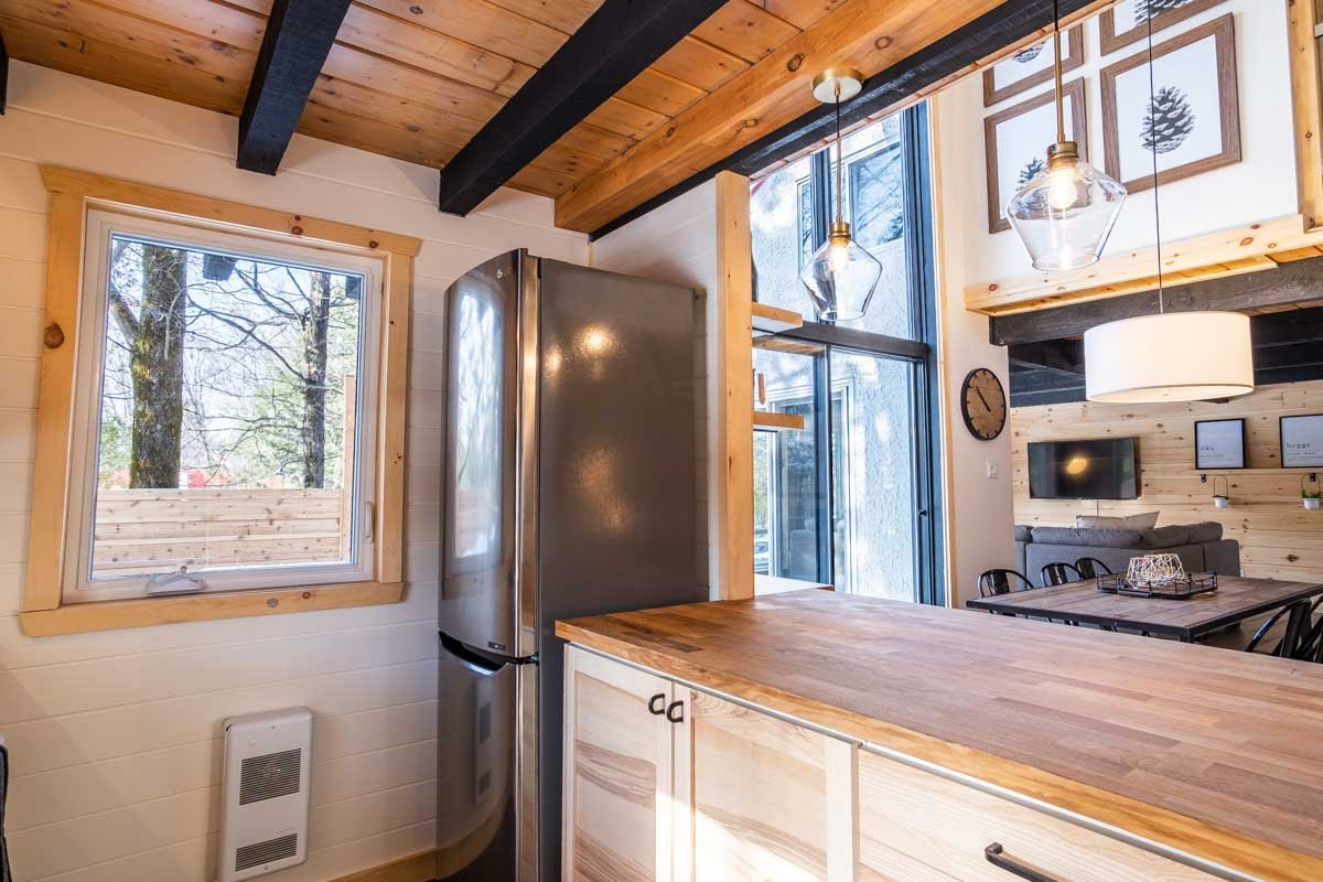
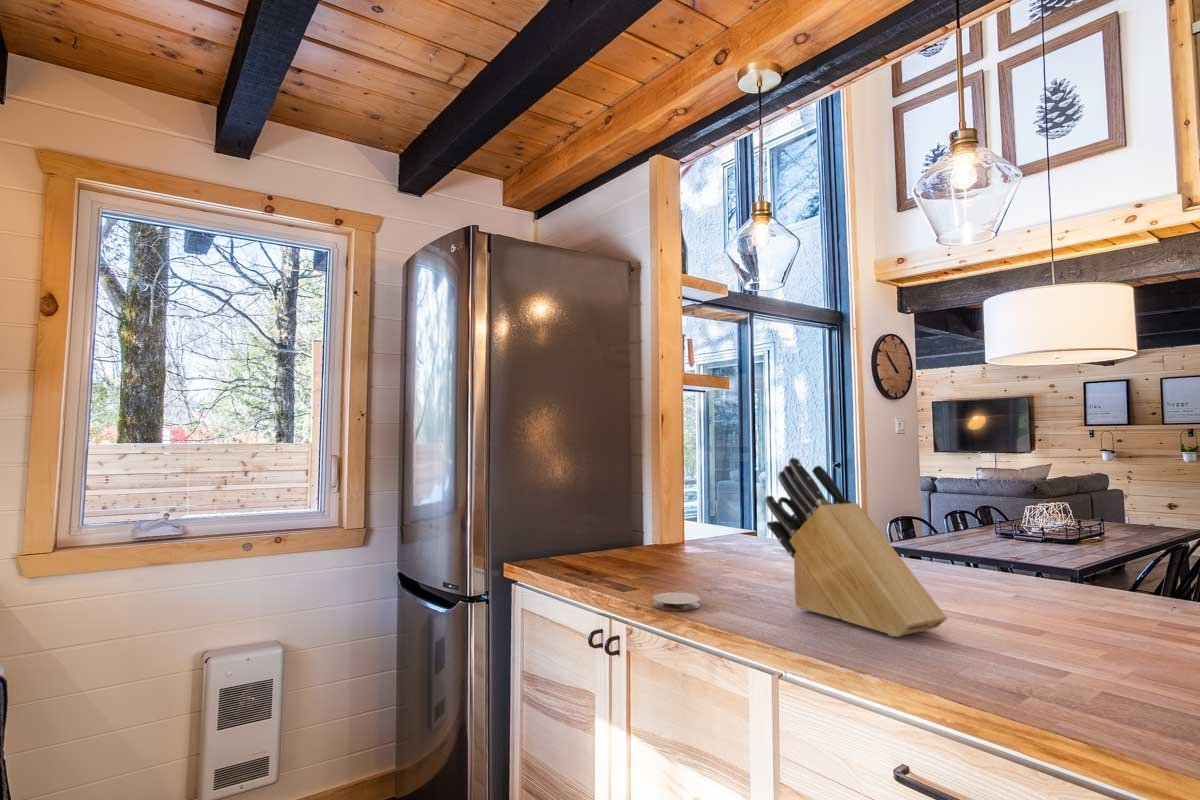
+ knife block (844, 536)
+ coaster (676, 601)
